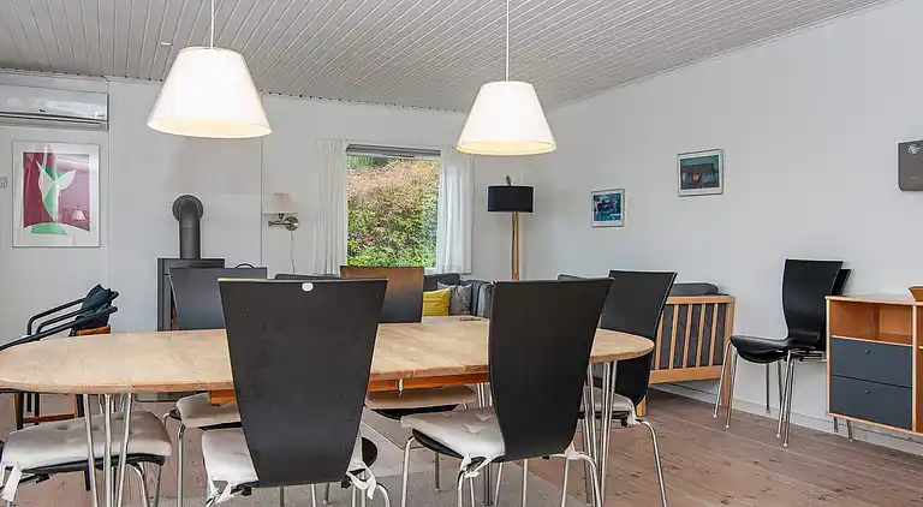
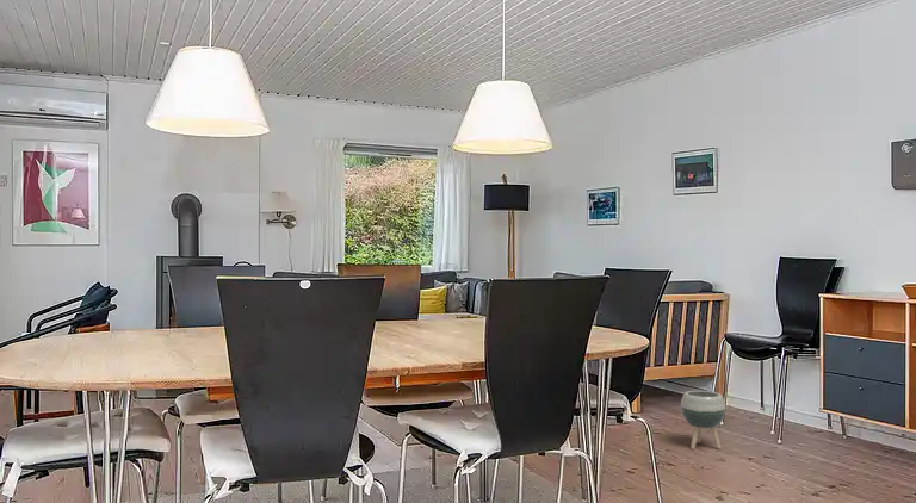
+ planter (703, 420)
